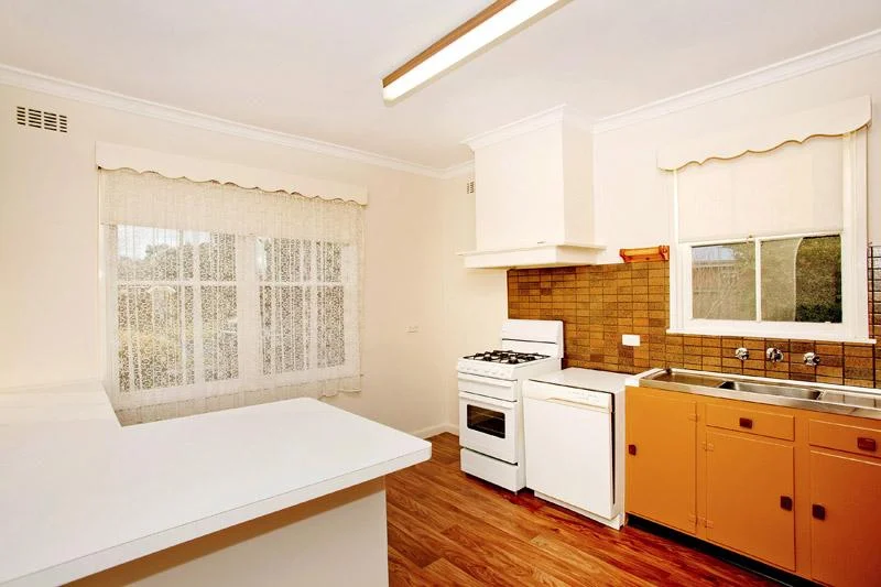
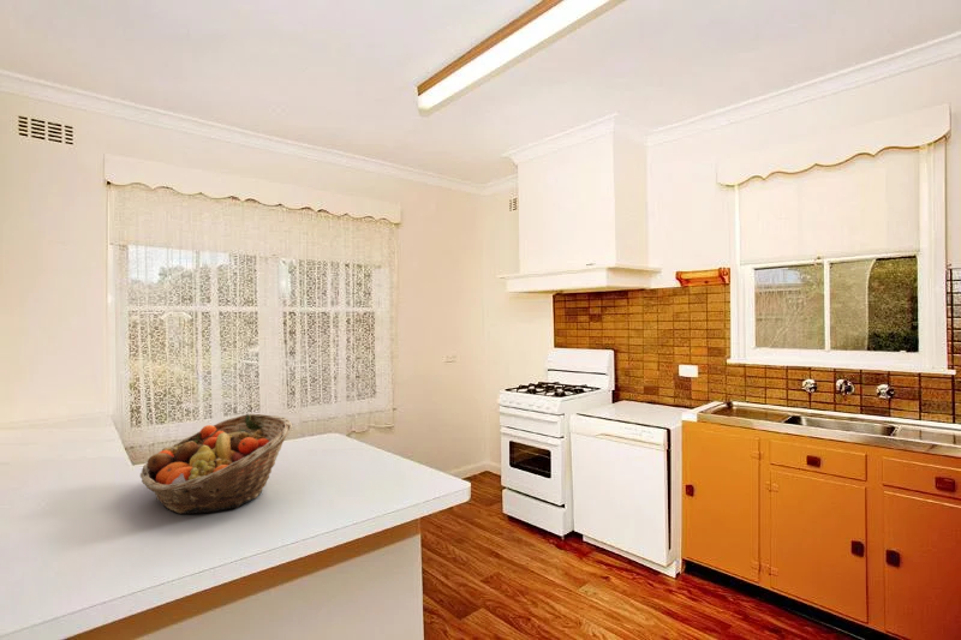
+ fruit basket (220, 459)
